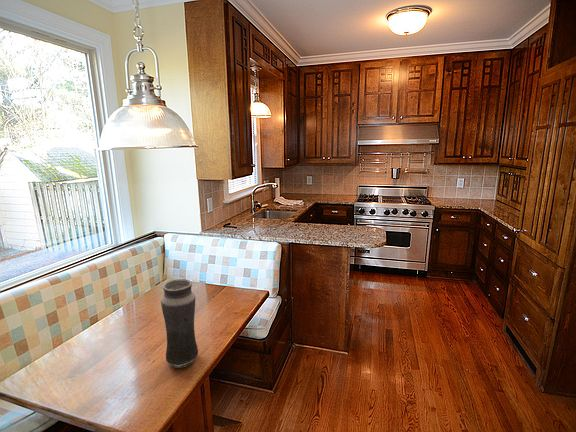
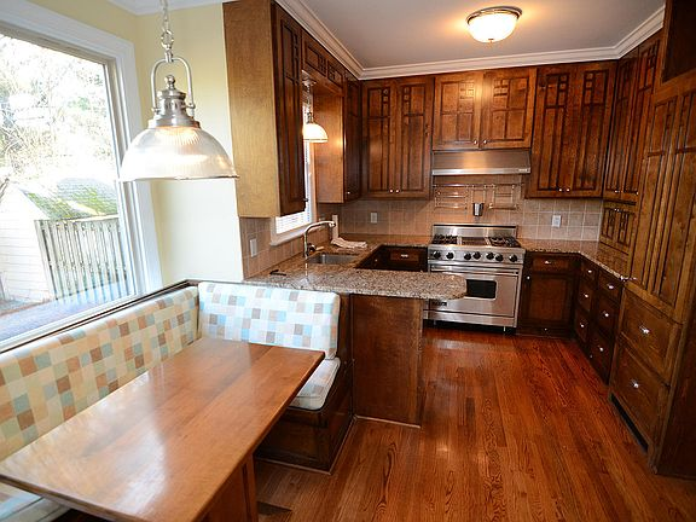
- vase (180, 322)
